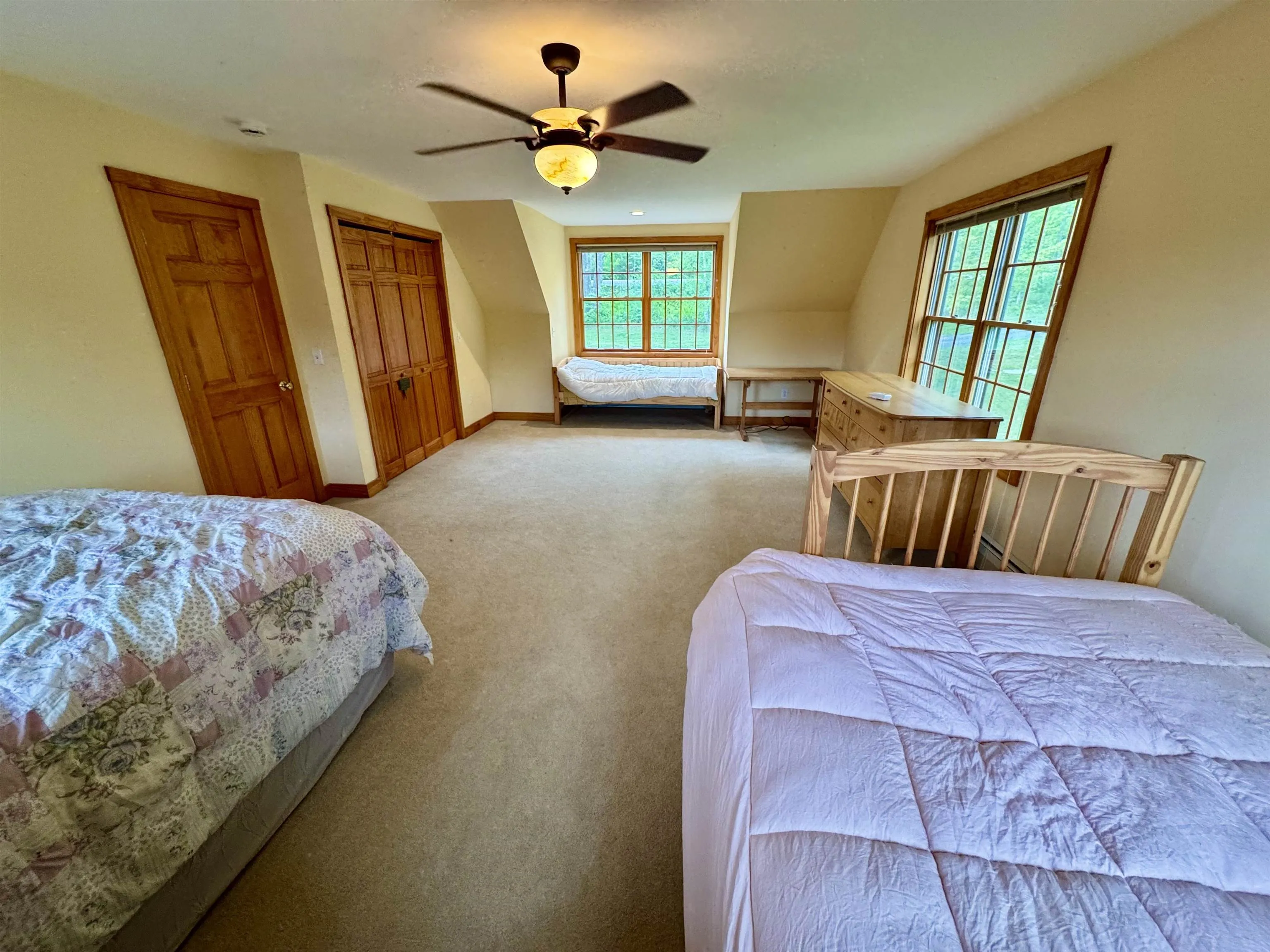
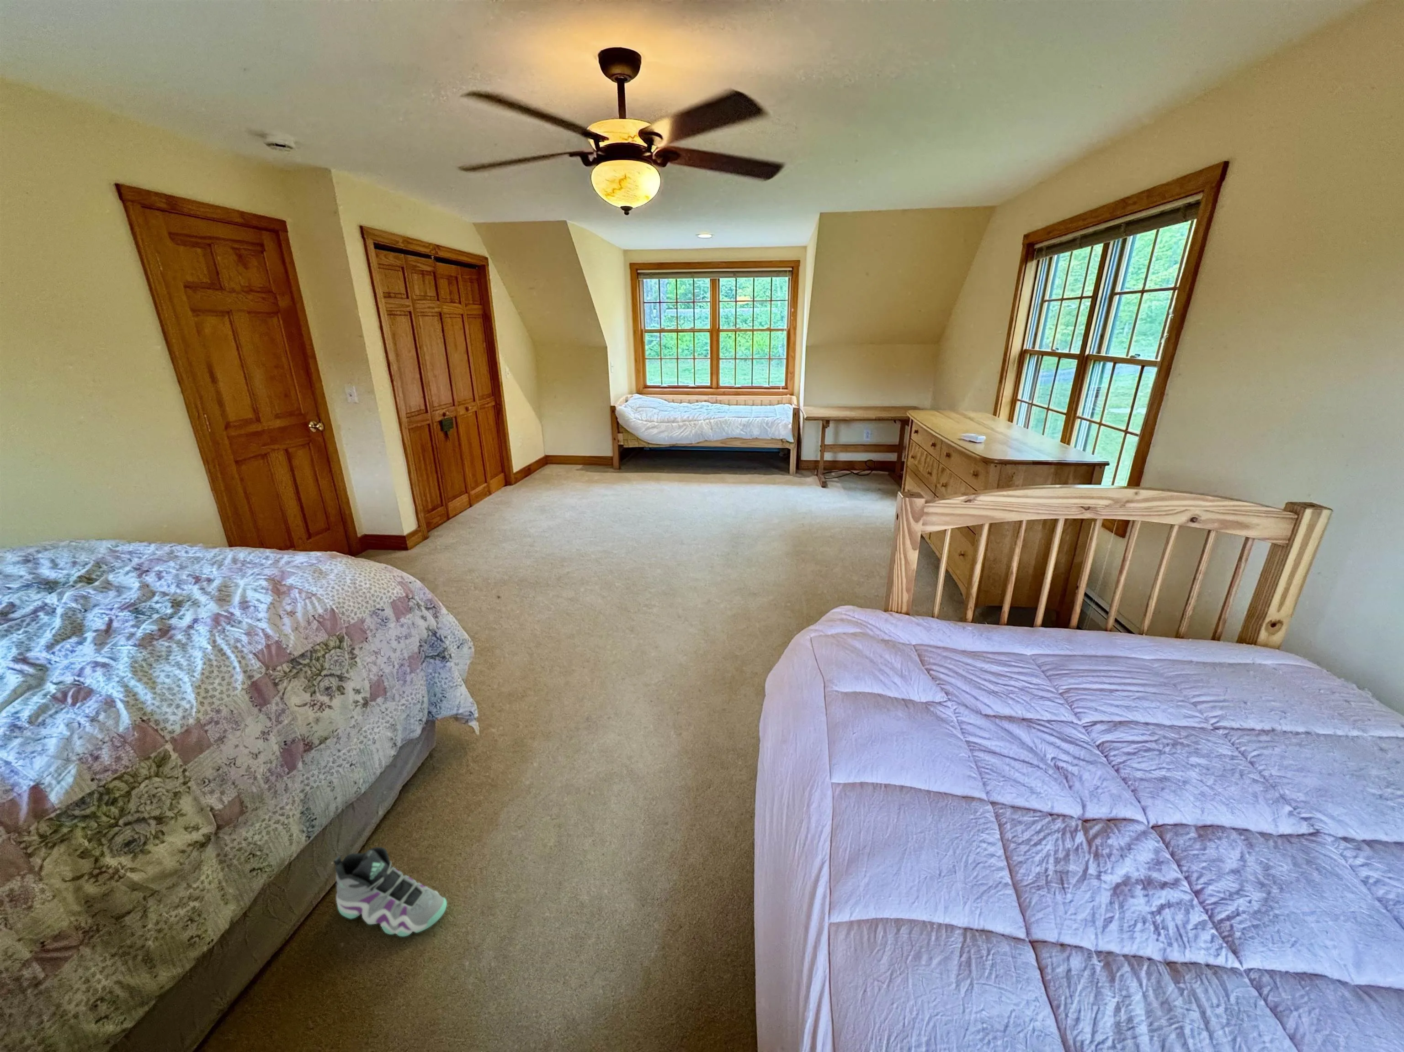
+ sneaker (385, 883)
